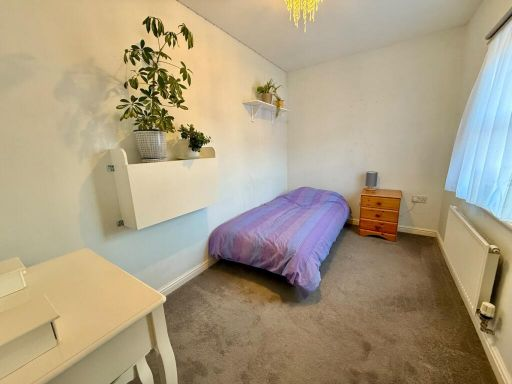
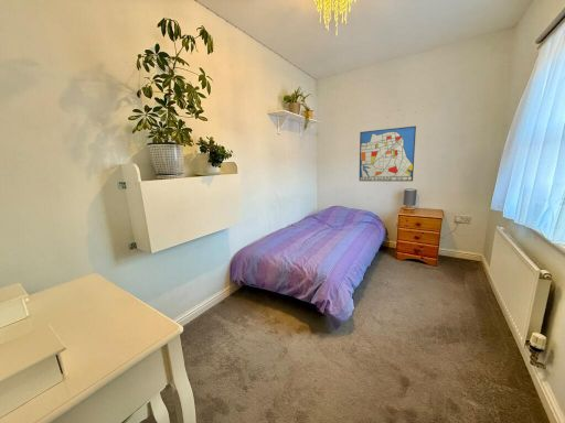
+ wall art (385, 155)
